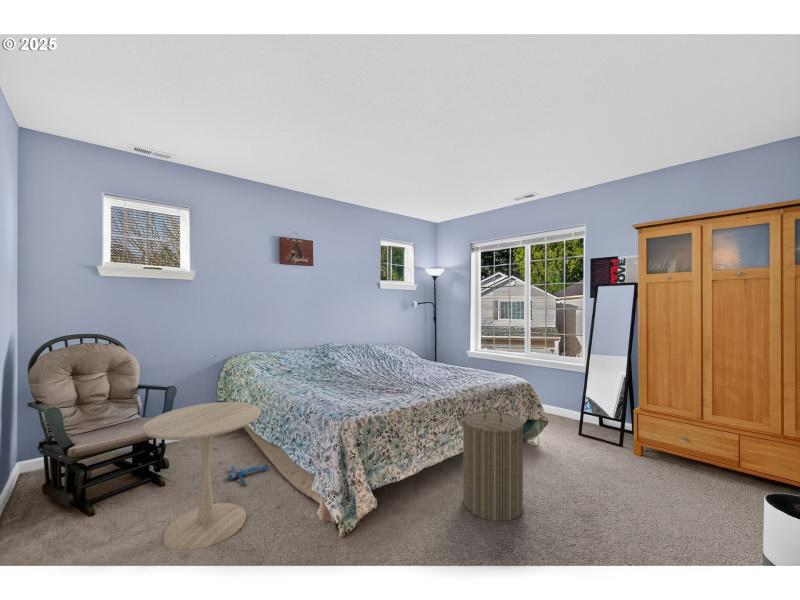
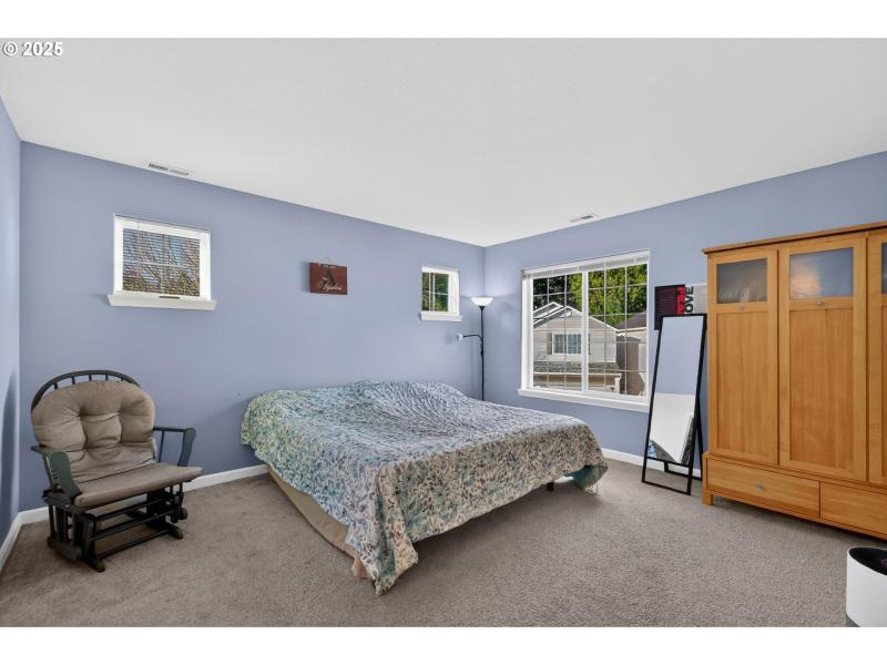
- plush toy (249, 470)
- laundry hamper (492, 455)
- side table (206, 471)
